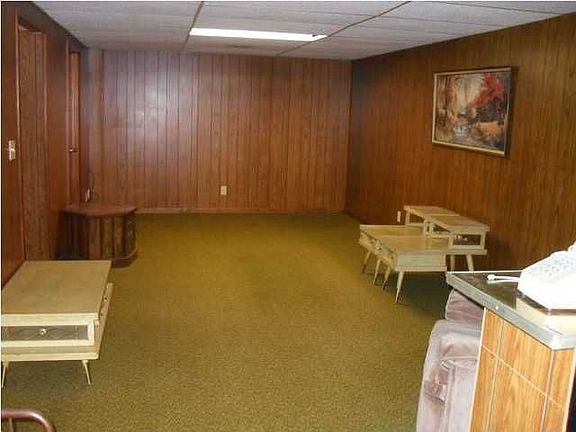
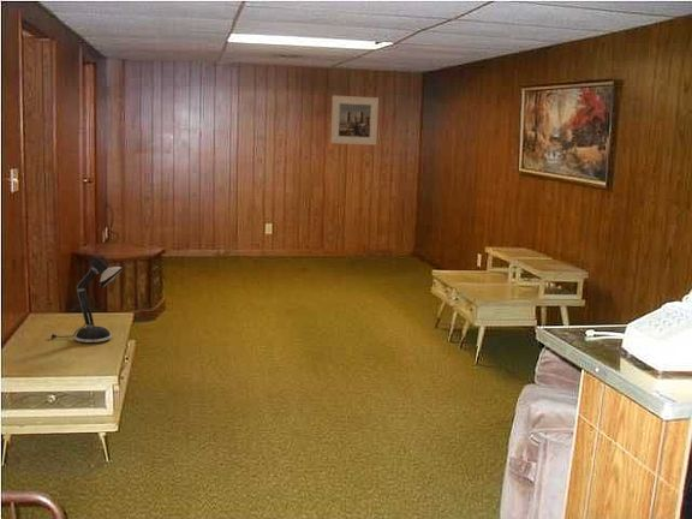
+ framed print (354, 120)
+ desk lamp (86, 298)
